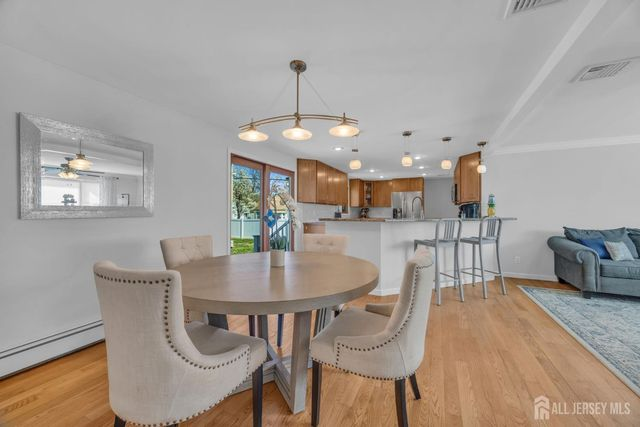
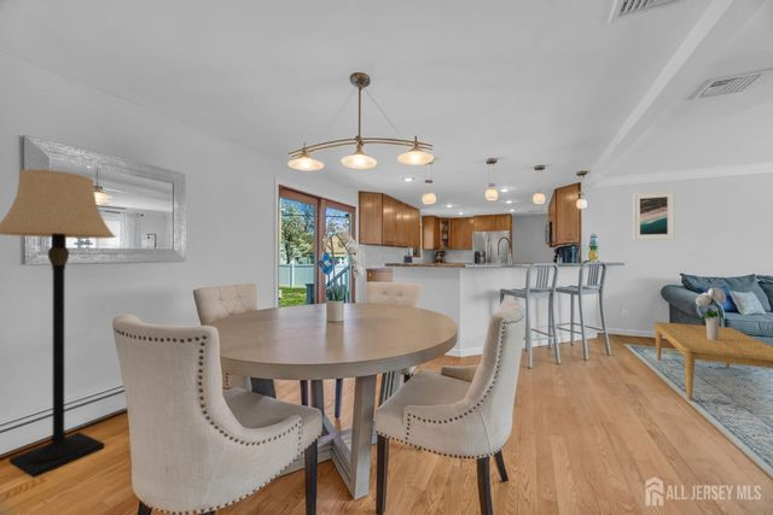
+ coffee table (710, 358)
+ lamp (58, 315)
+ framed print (652, 216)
+ bouquet (709, 312)
